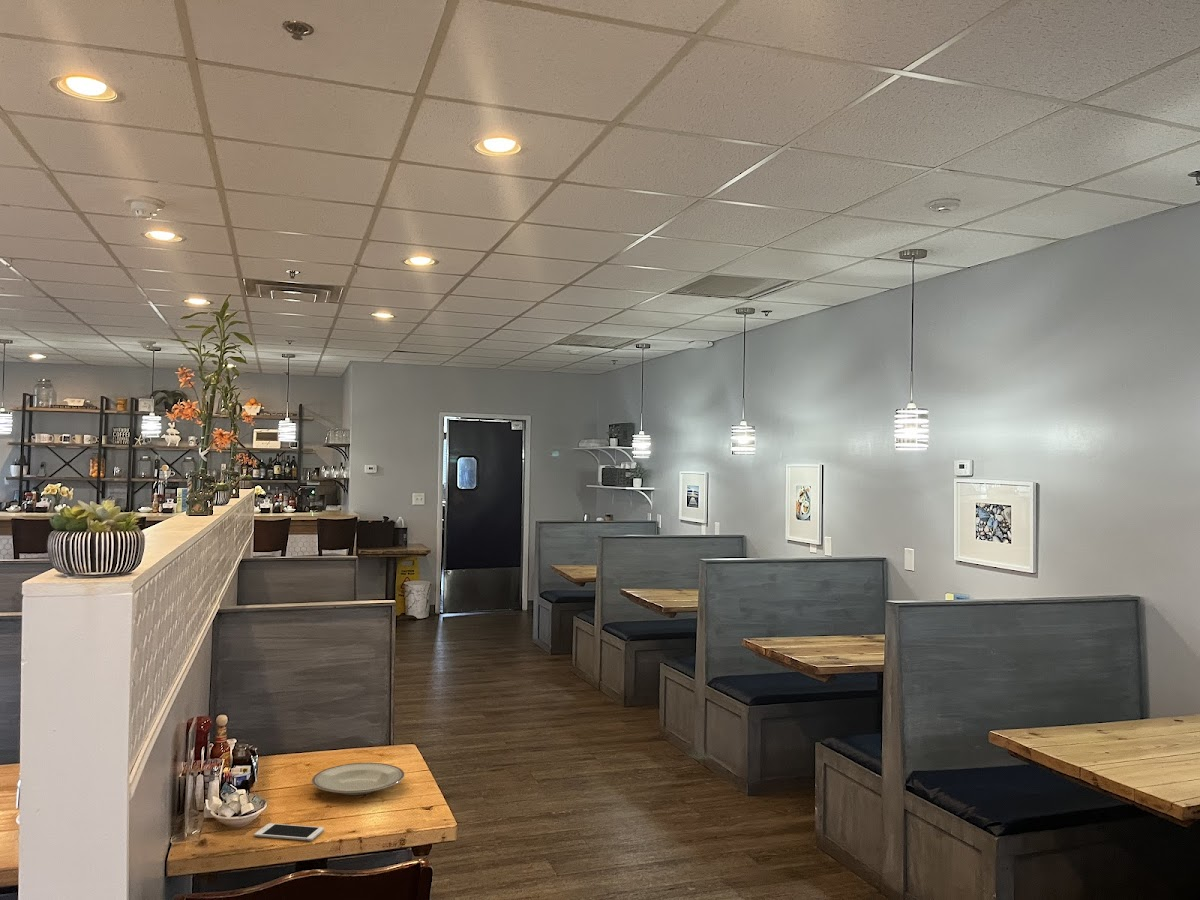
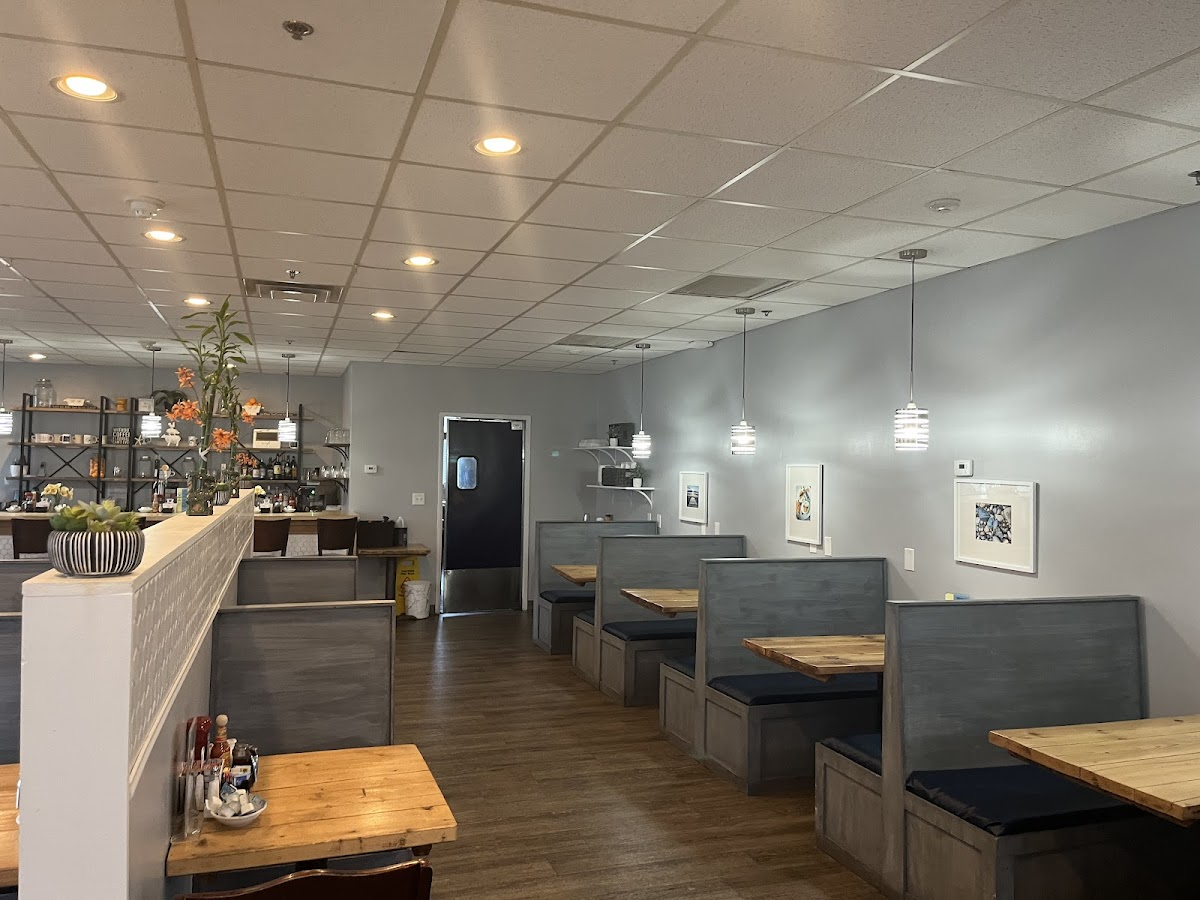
- cell phone (289, 831)
- plate (358, 782)
